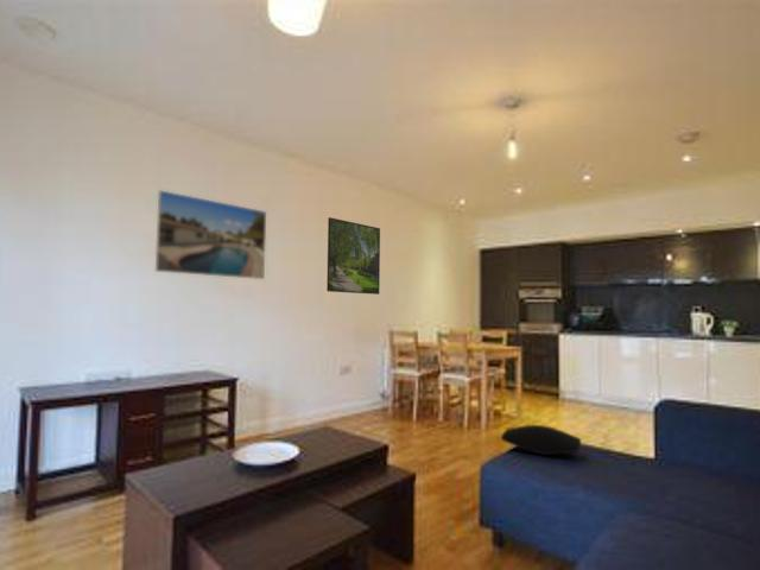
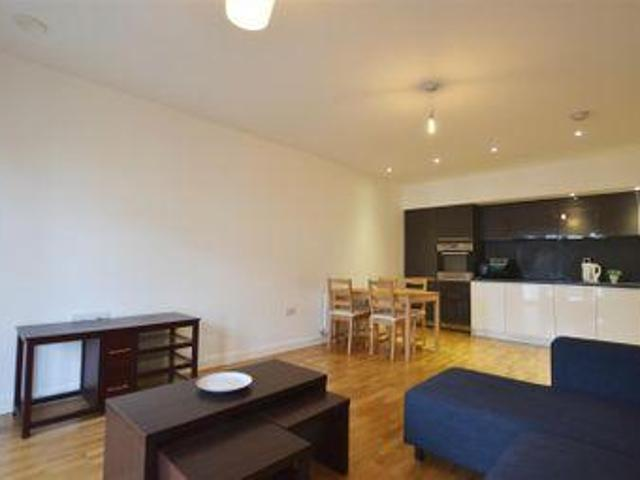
- cushion (540, 439)
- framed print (355, 258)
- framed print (215, 239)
